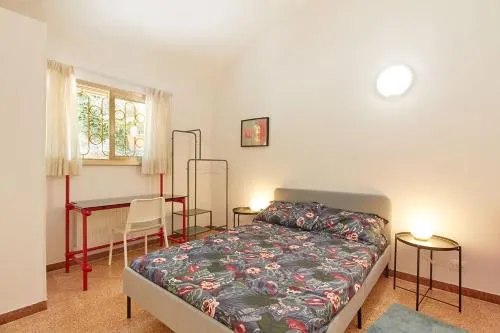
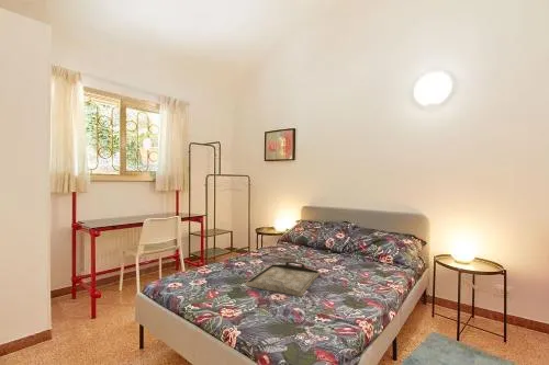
+ serving tray (284, 274)
